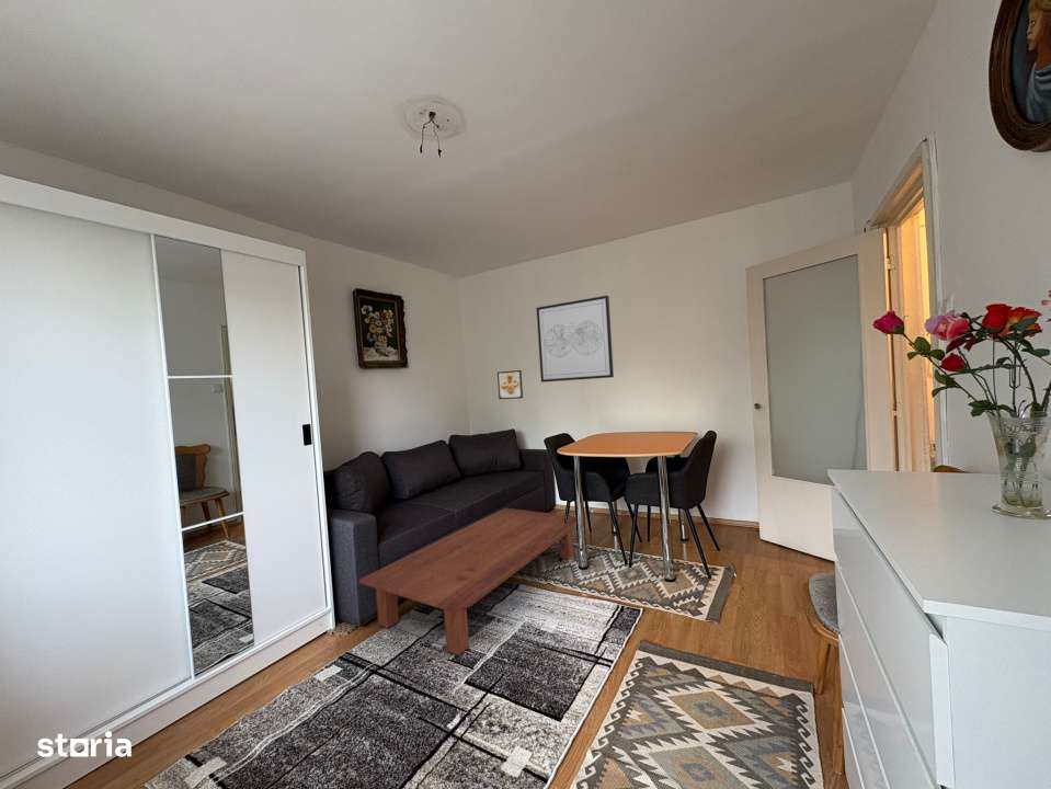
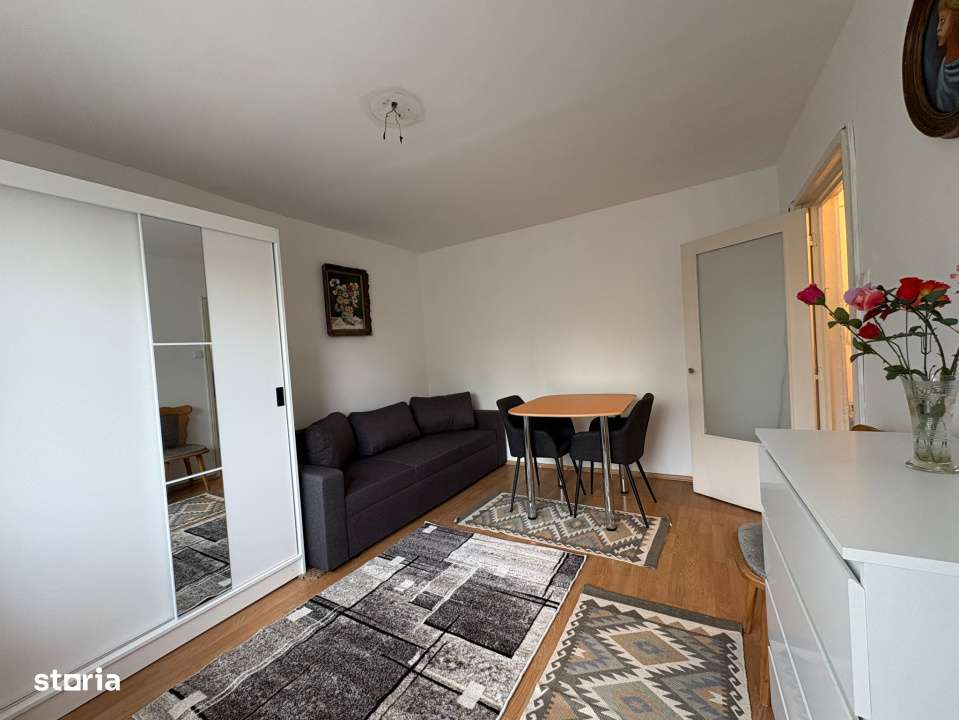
- wall art (573, 341)
- coffee table (488, 564)
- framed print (510, 385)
